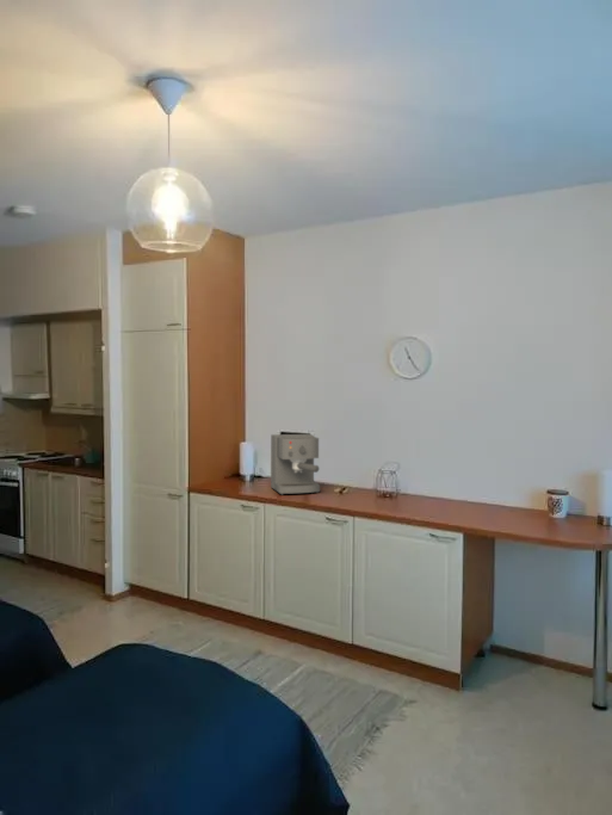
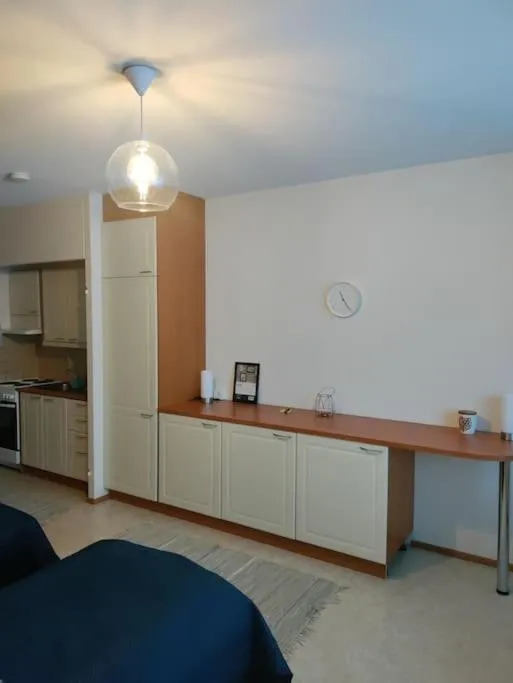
- coffee maker (298, 463)
